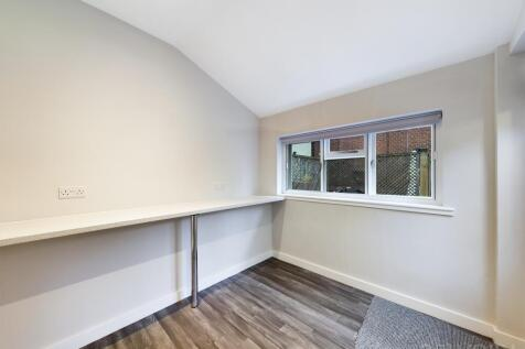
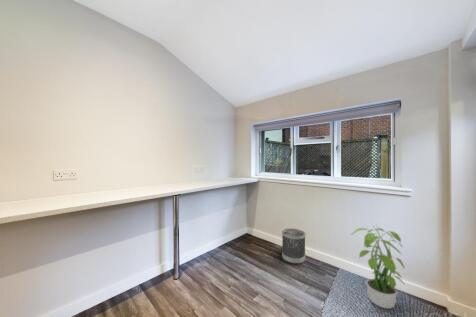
+ potted plant (375, 264)
+ wastebasket (293, 245)
